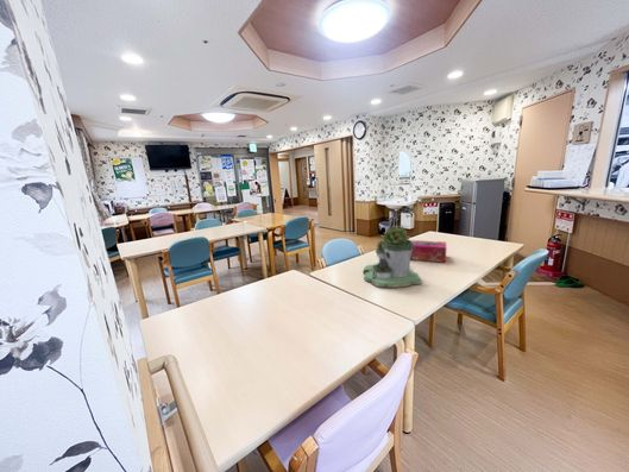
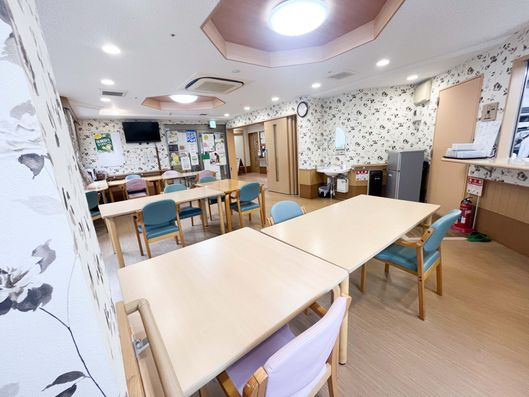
- tissue box (422, 250)
- succulent planter (388, 251)
